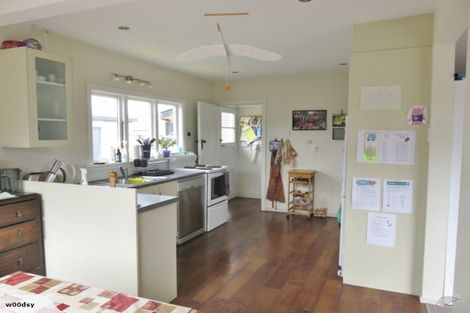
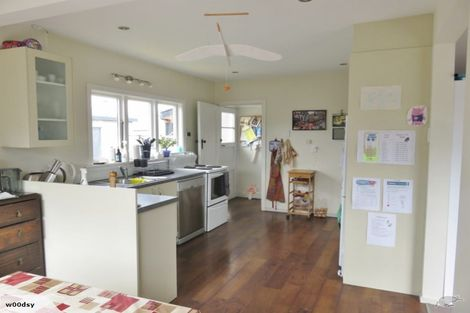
+ potted plant (251, 189)
